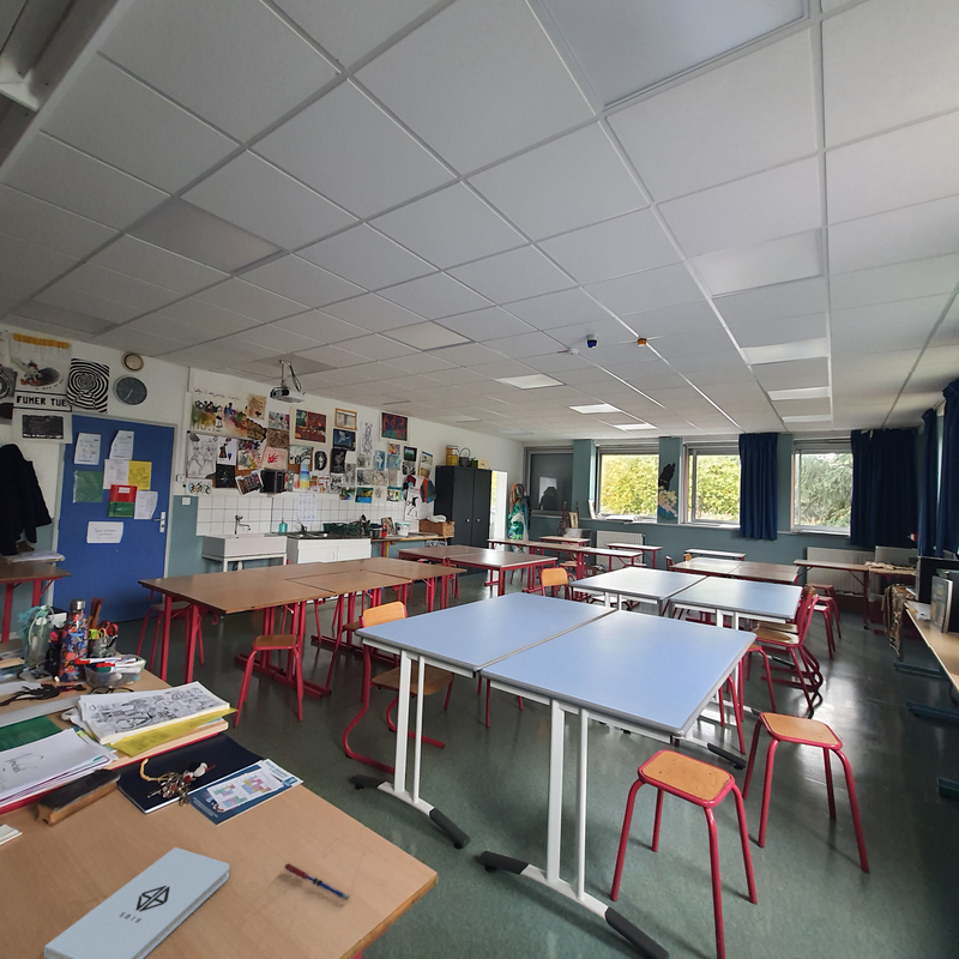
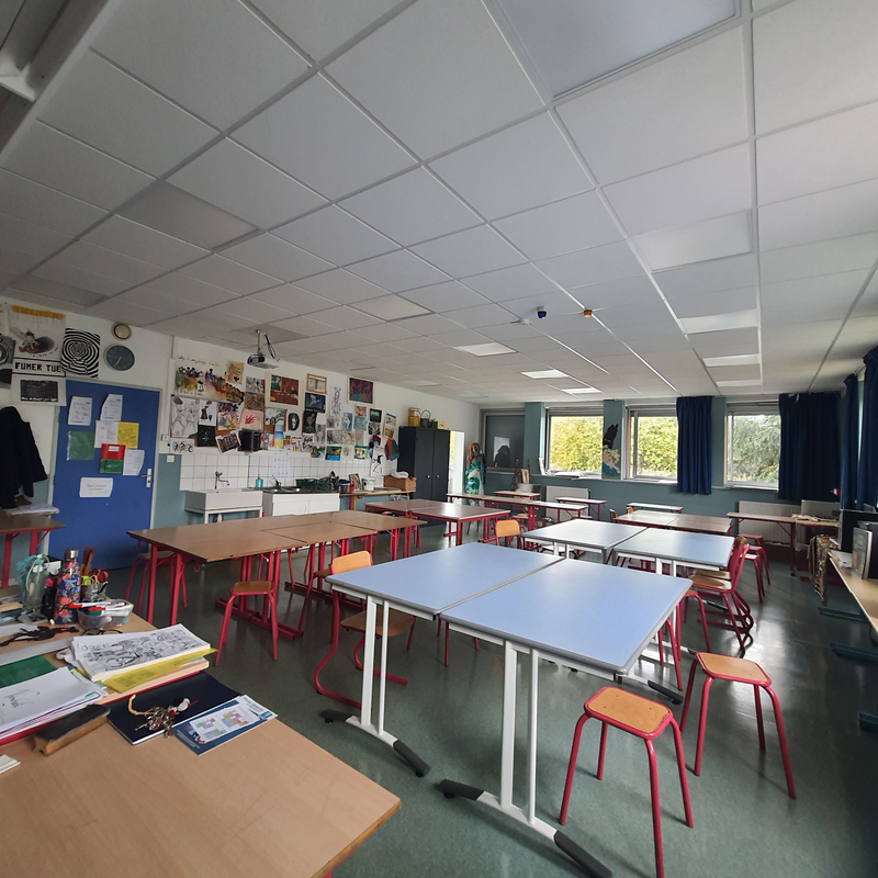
- pen (315, 880)
- notepad (147, 906)
